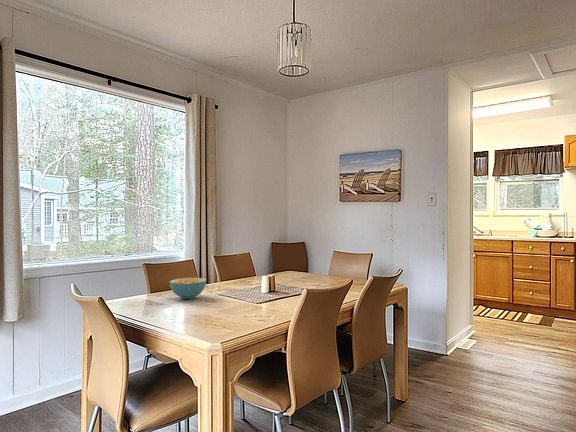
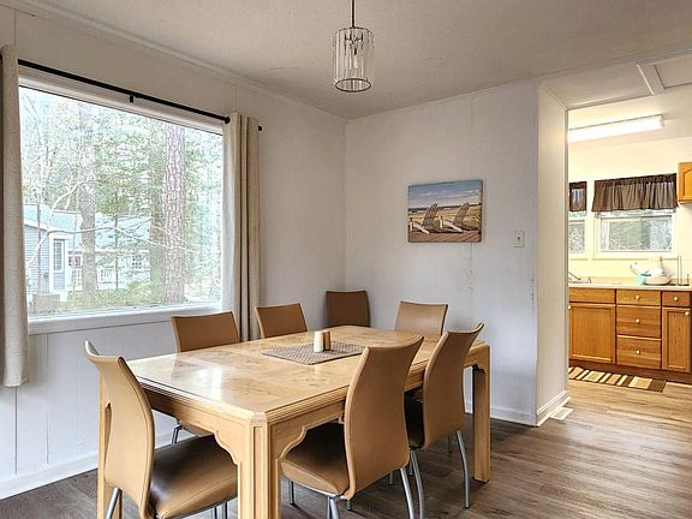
- cereal bowl (188, 289)
